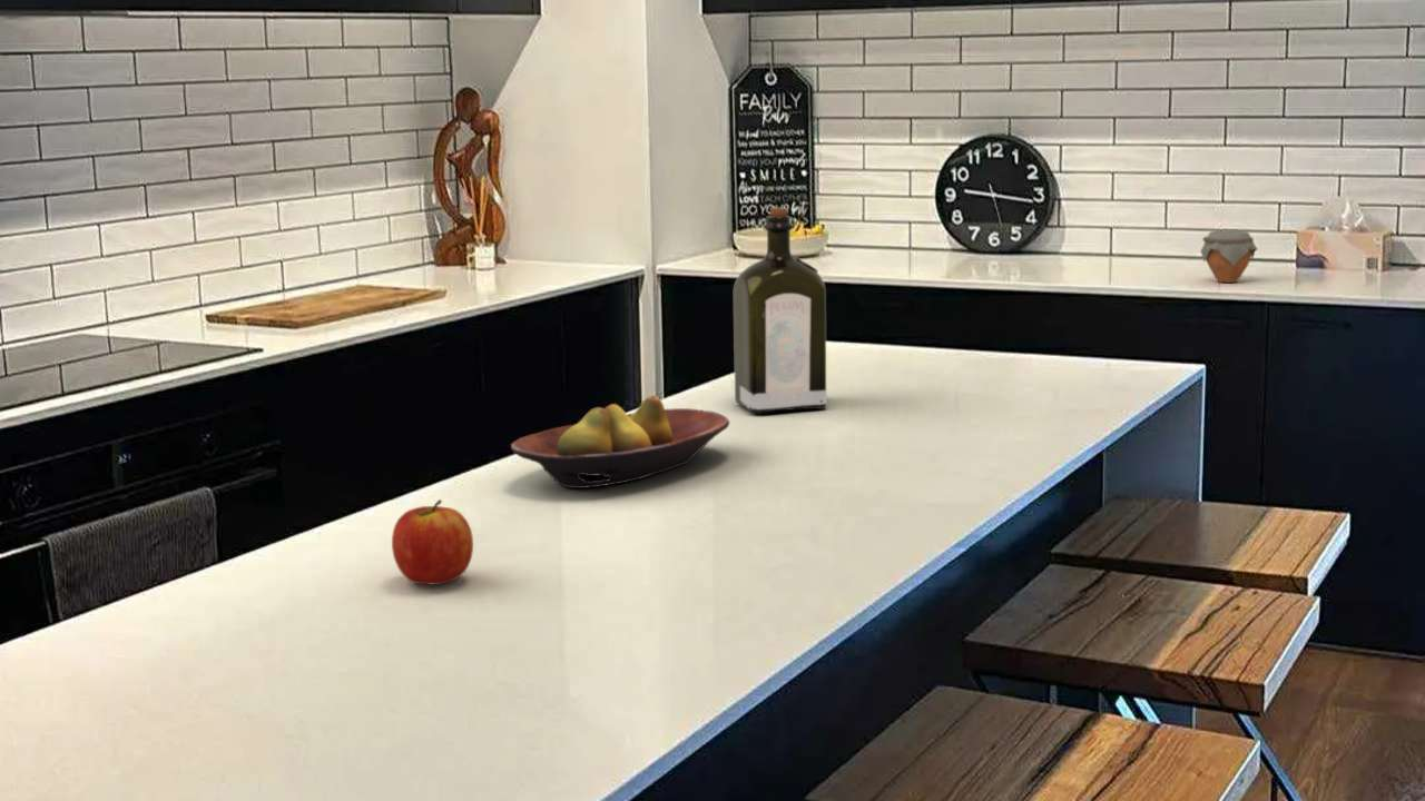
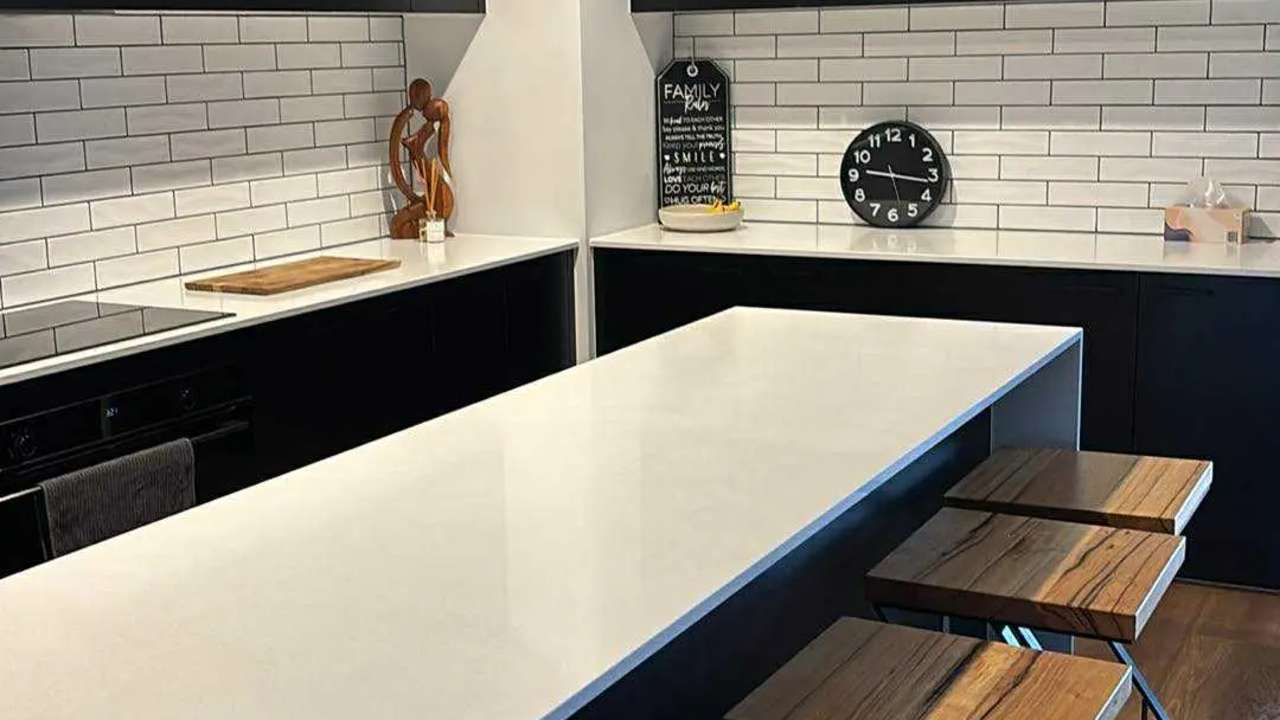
- liquor (779, 307)
- fruit bowl (623, 435)
- apple (431, 540)
- jar (1228, 256)
